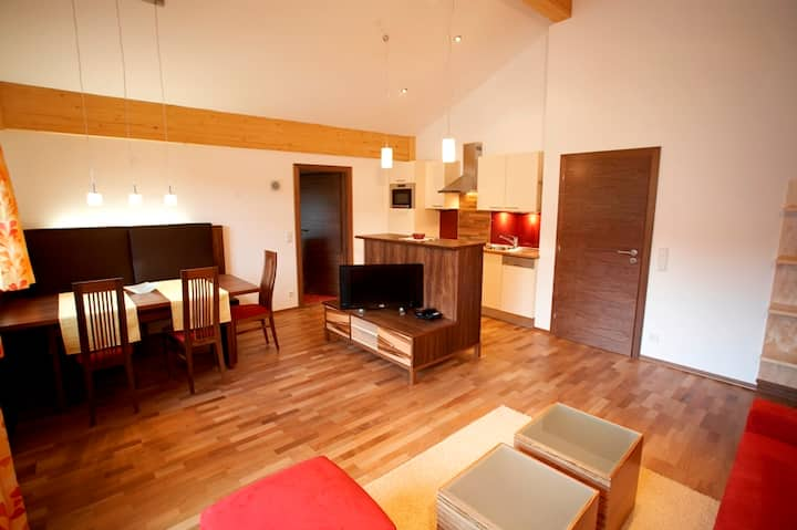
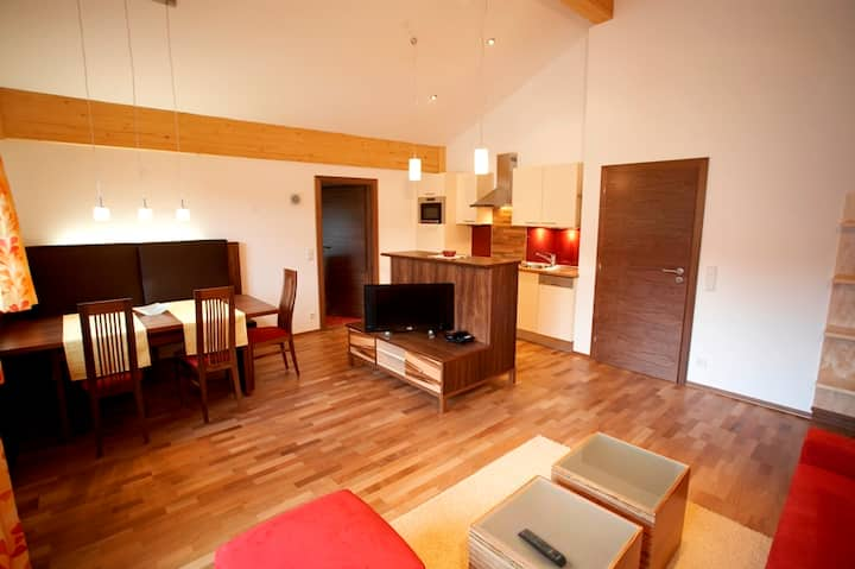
+ remote control (540, 546)
